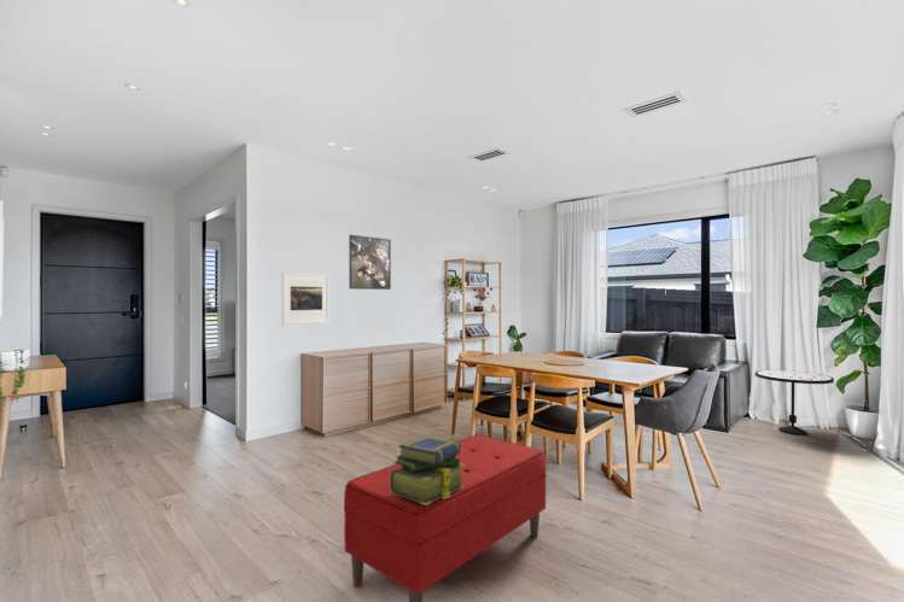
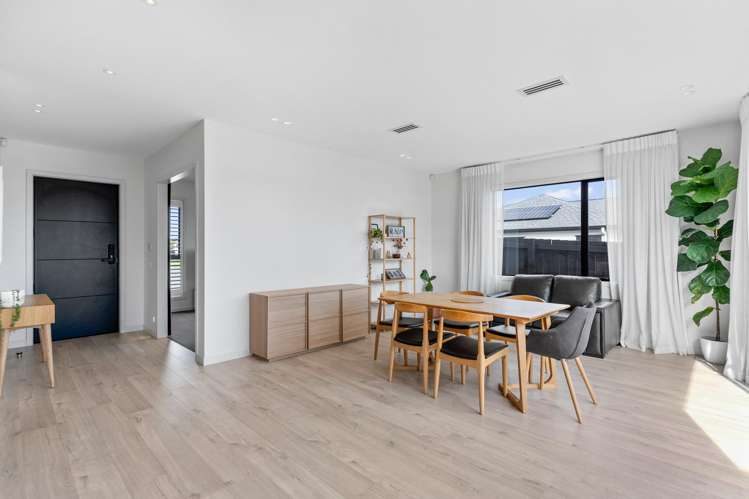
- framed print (371, 263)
- side table (792, 403)
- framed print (305, 298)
- stack of books (427, 464)
- bench (454, 510)
